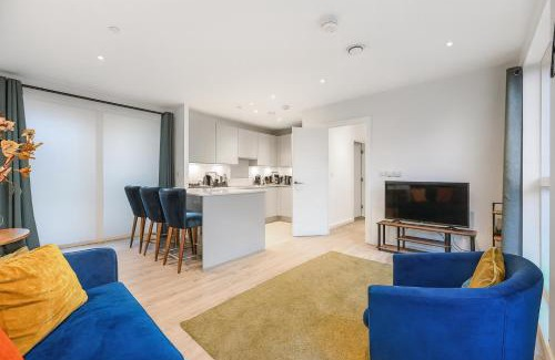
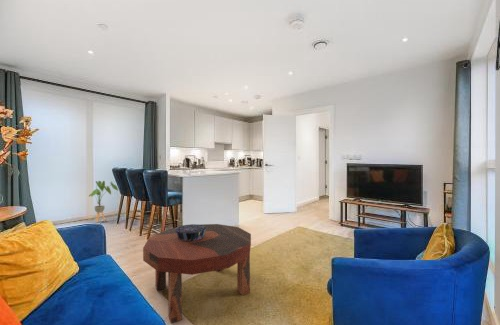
+ decorative bowl (191, 232)
+ coffee table (199, 263)
+ house plant (100, 200)
